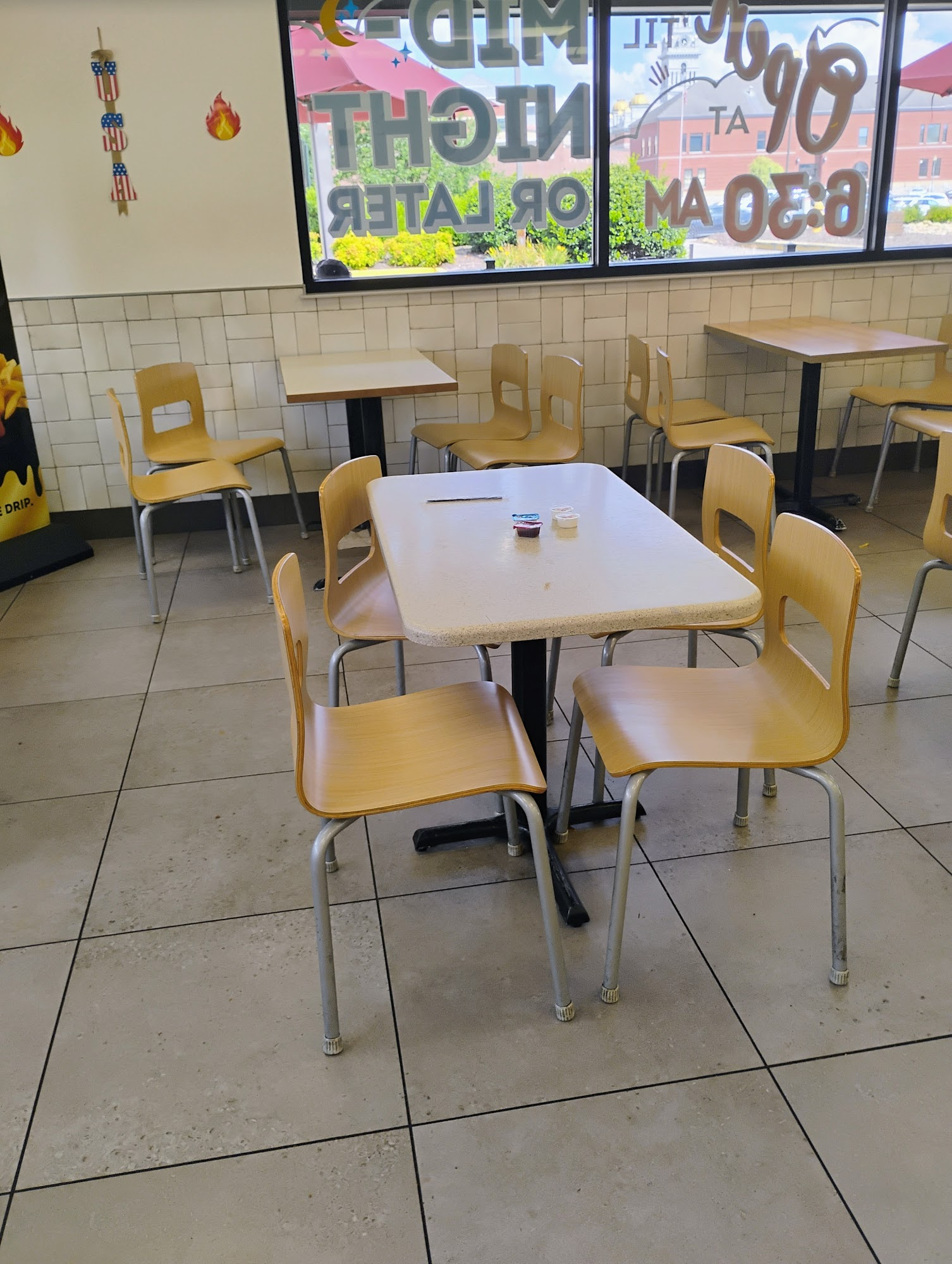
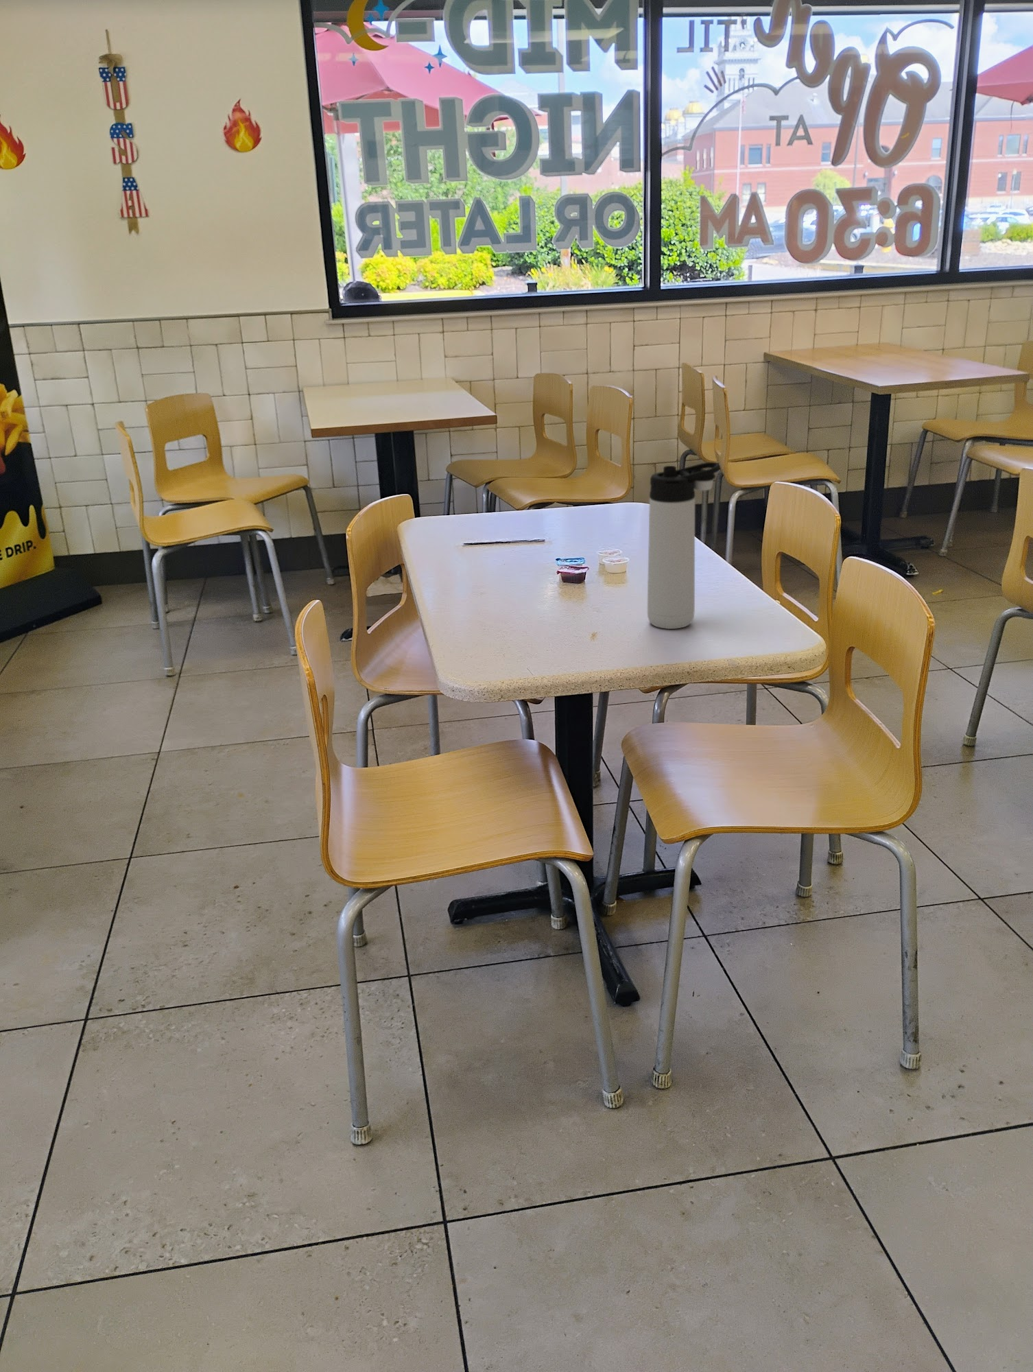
+ thermos bottle (683, 545)
